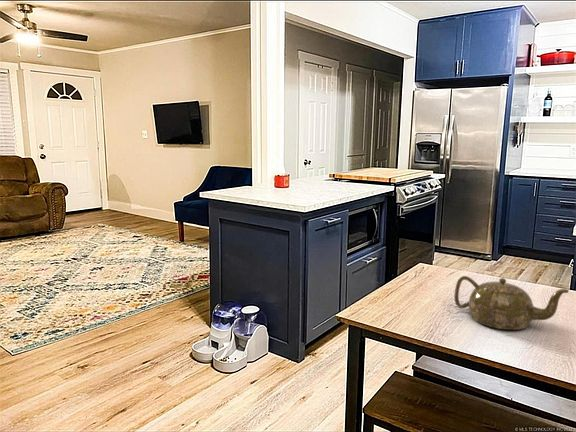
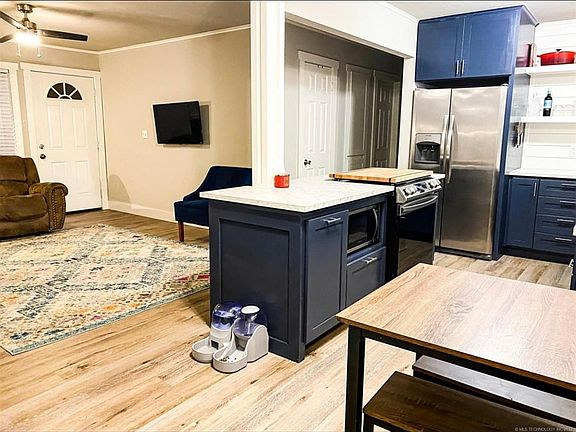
- teapot (506, 299)
